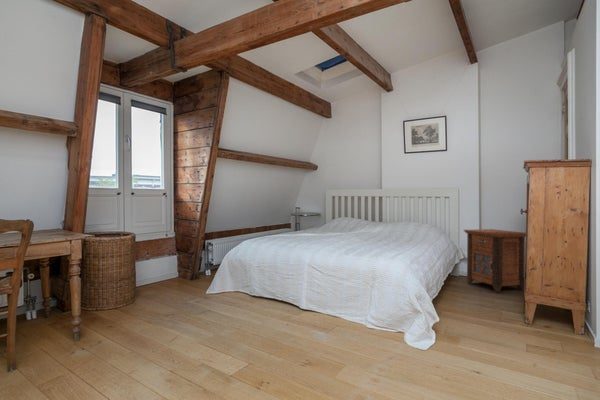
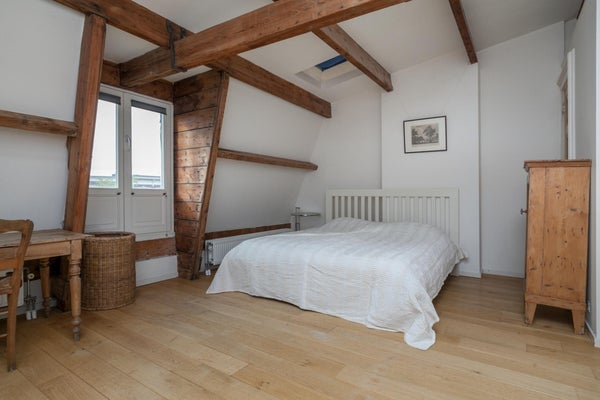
- nightstand (494, 258)
